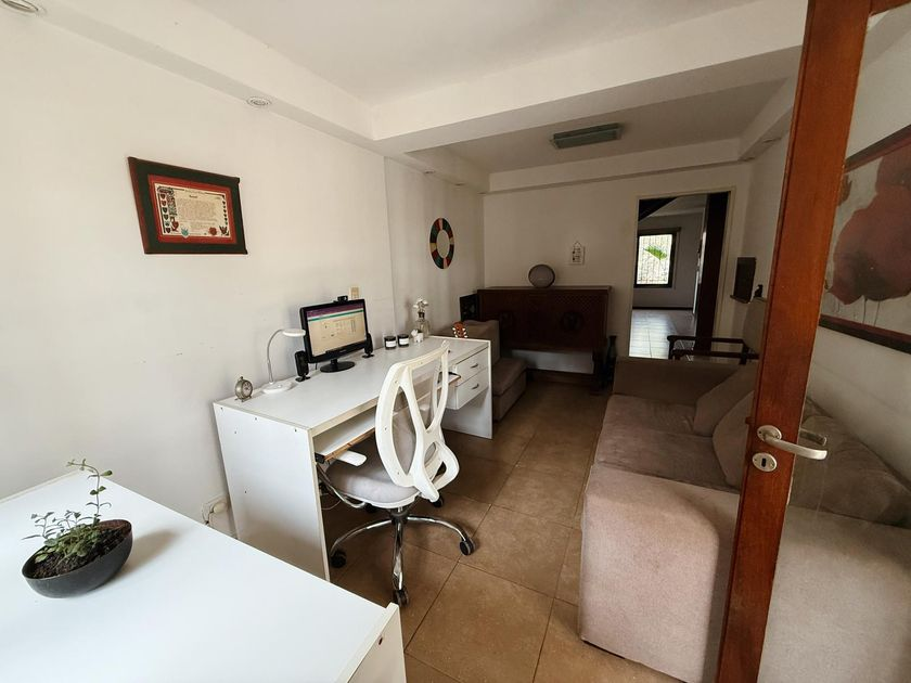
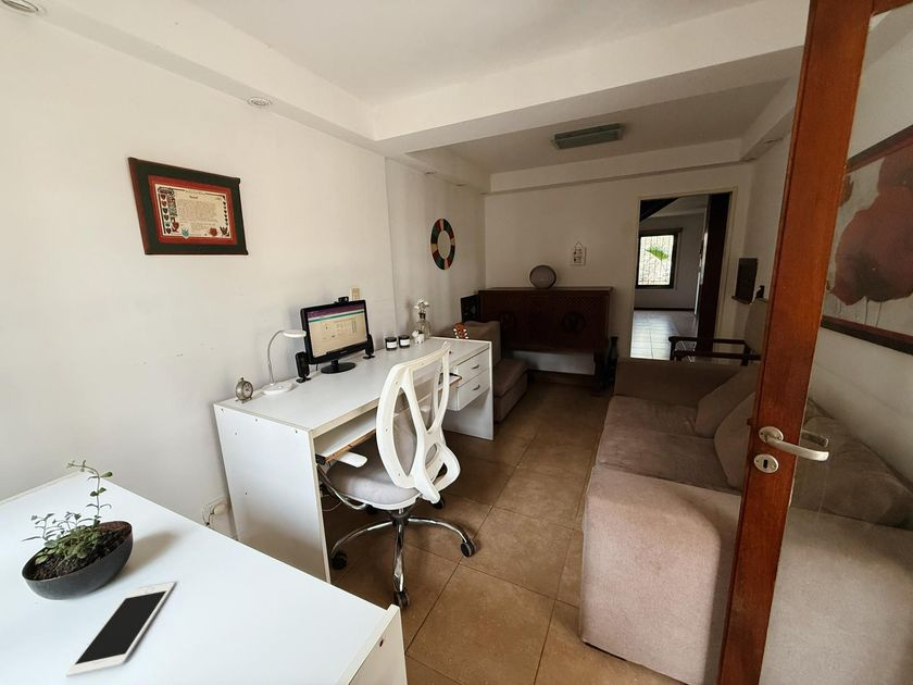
+ cell phone (127, 623)
